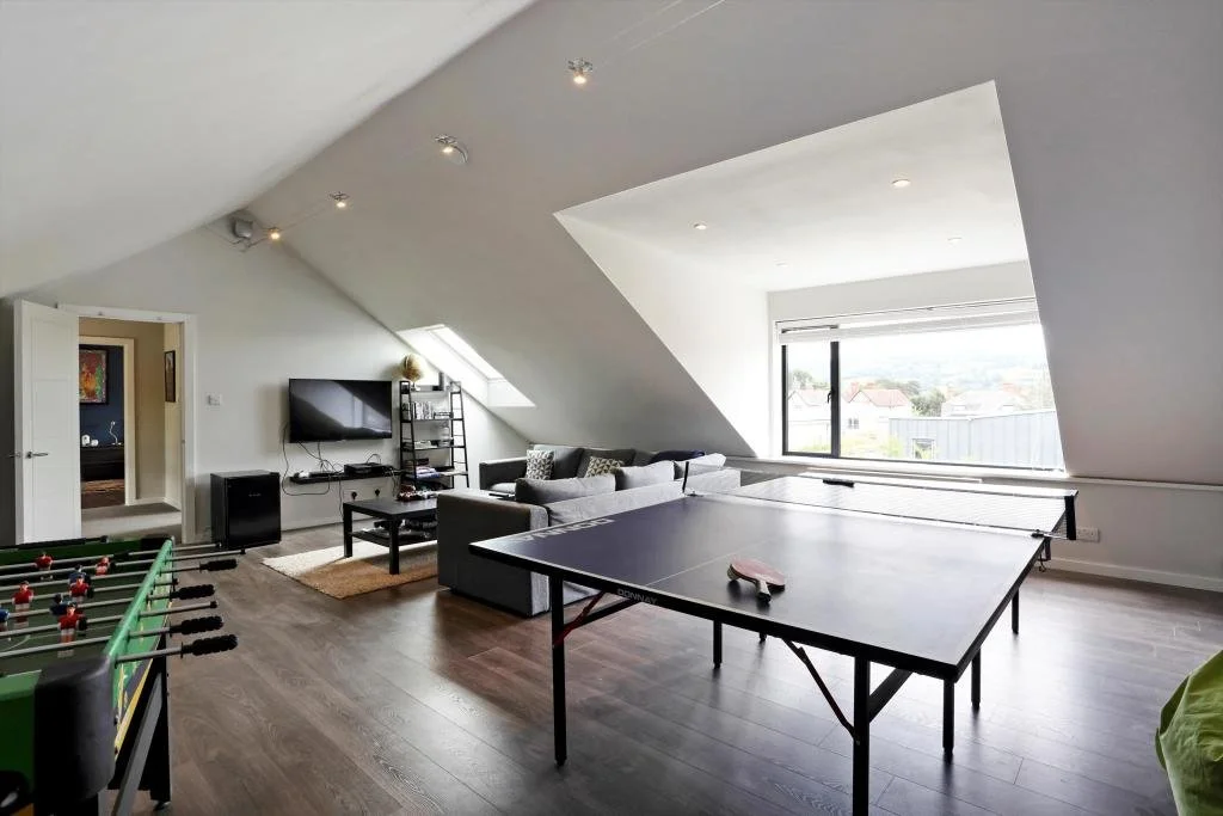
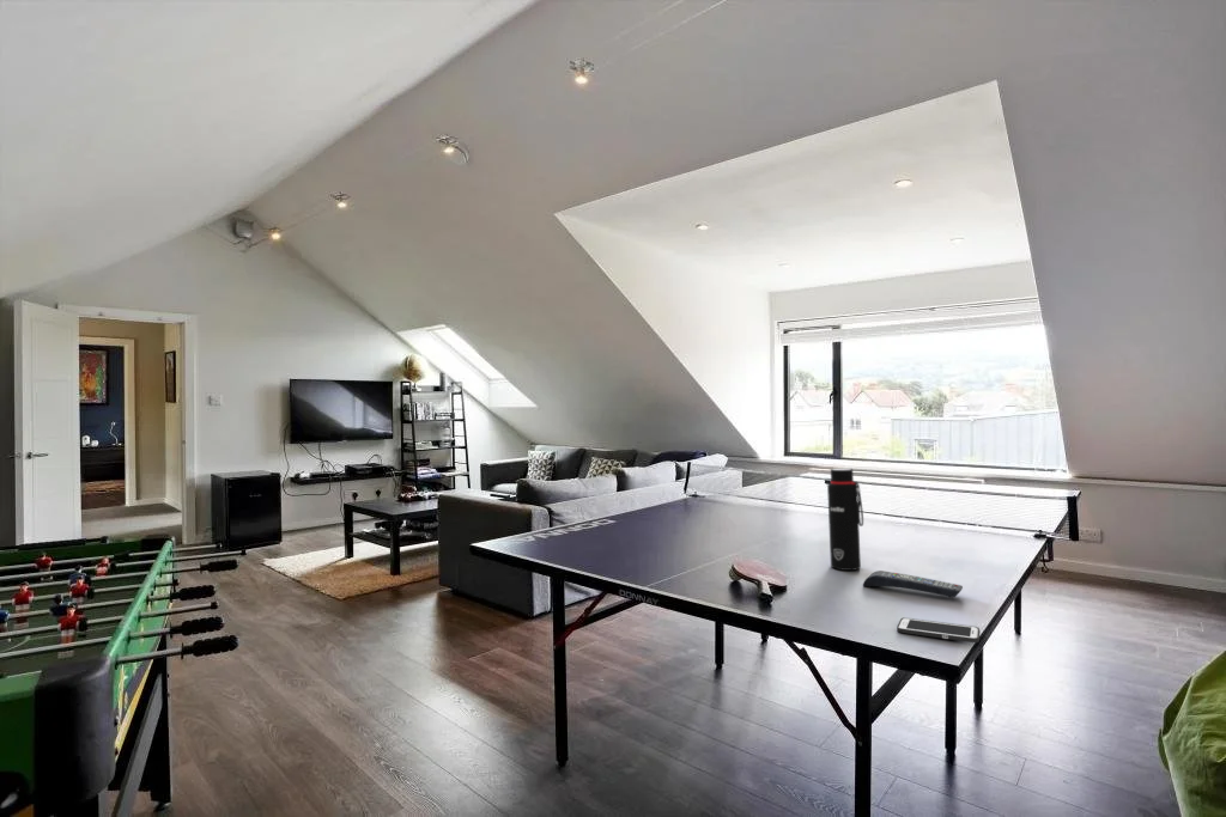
+ water bottle (845, 518)
+ remote control (911, 583)
+ cell phone (937, 629)
